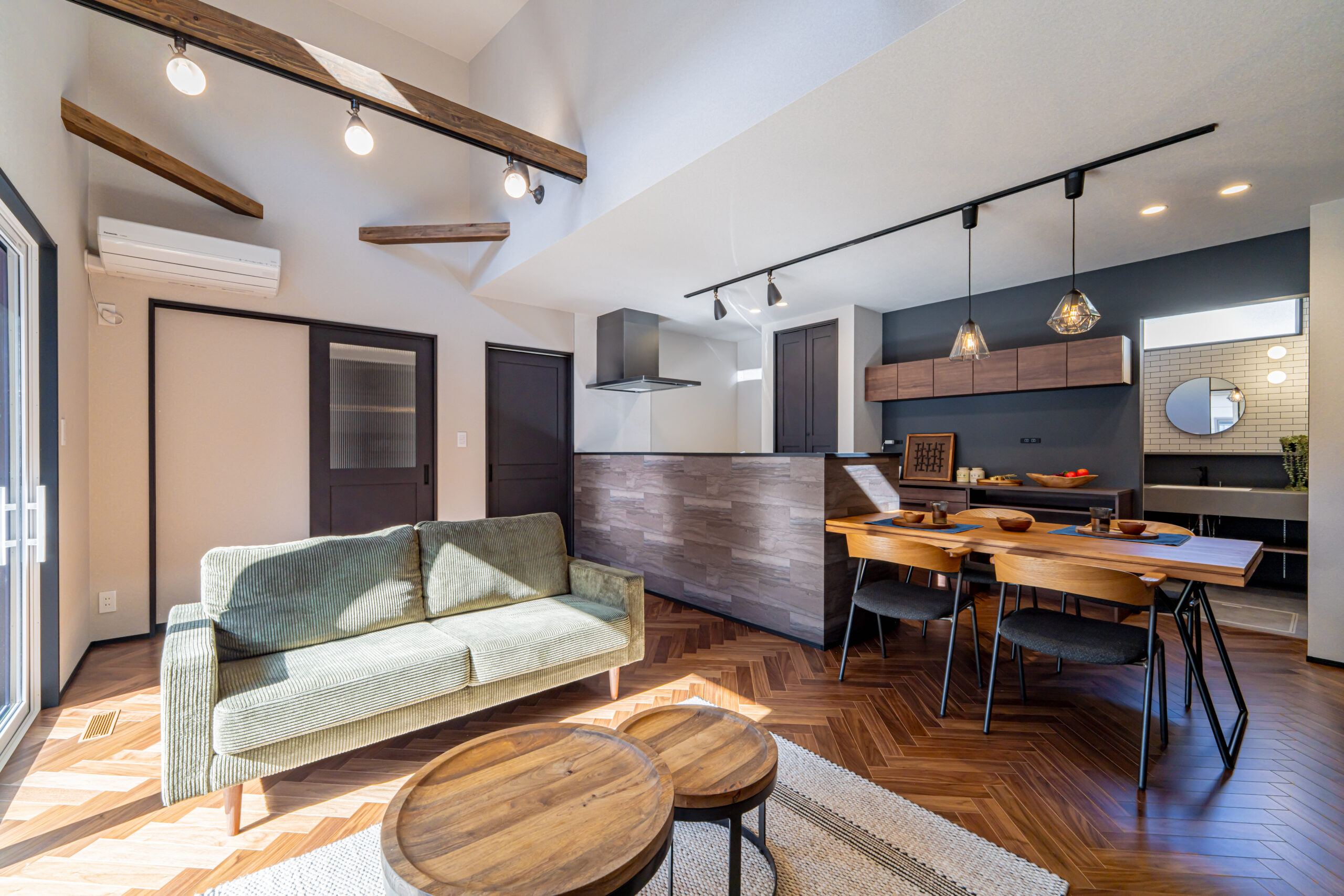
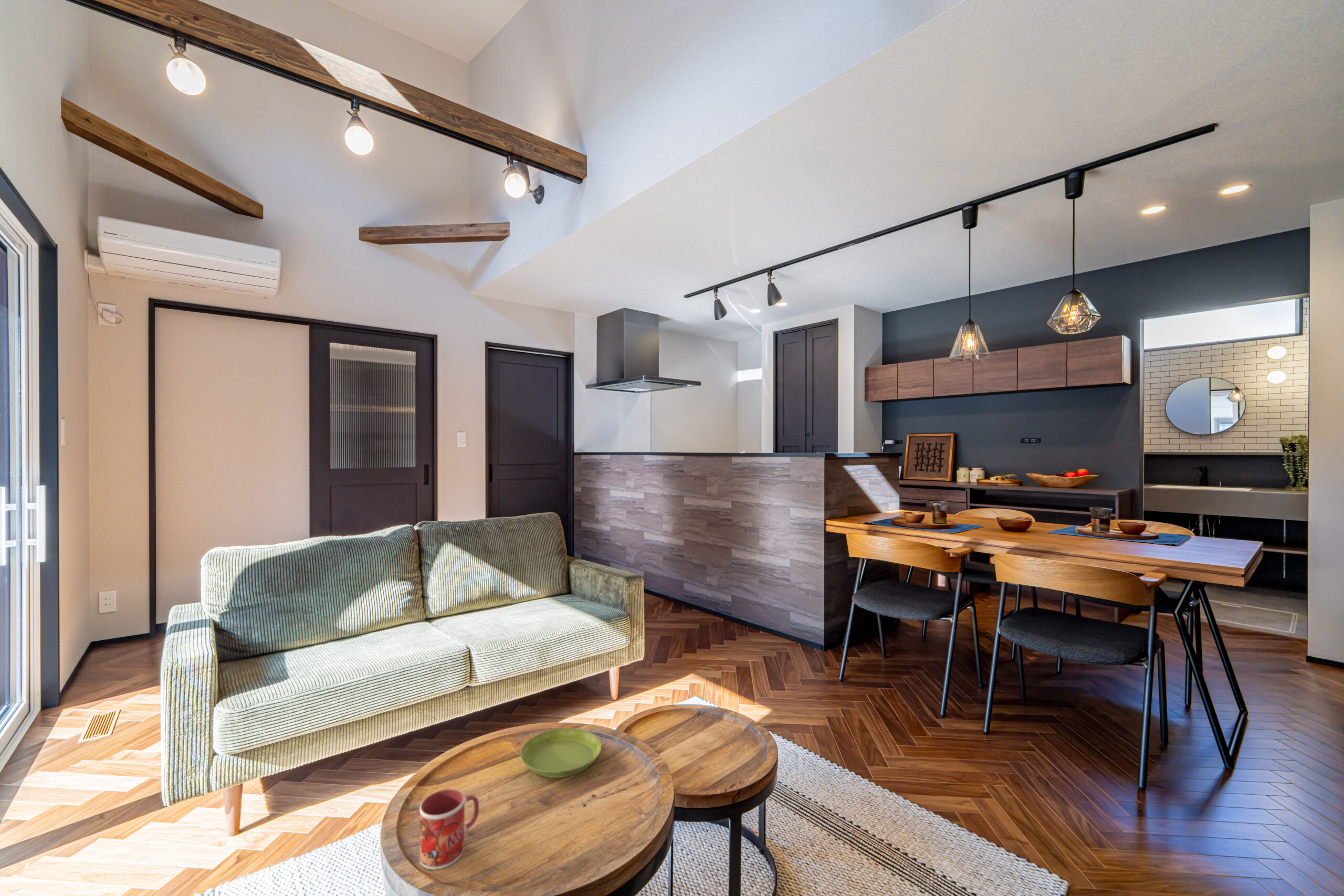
+ mug (452, 823)
+ saucer (561, 754)
